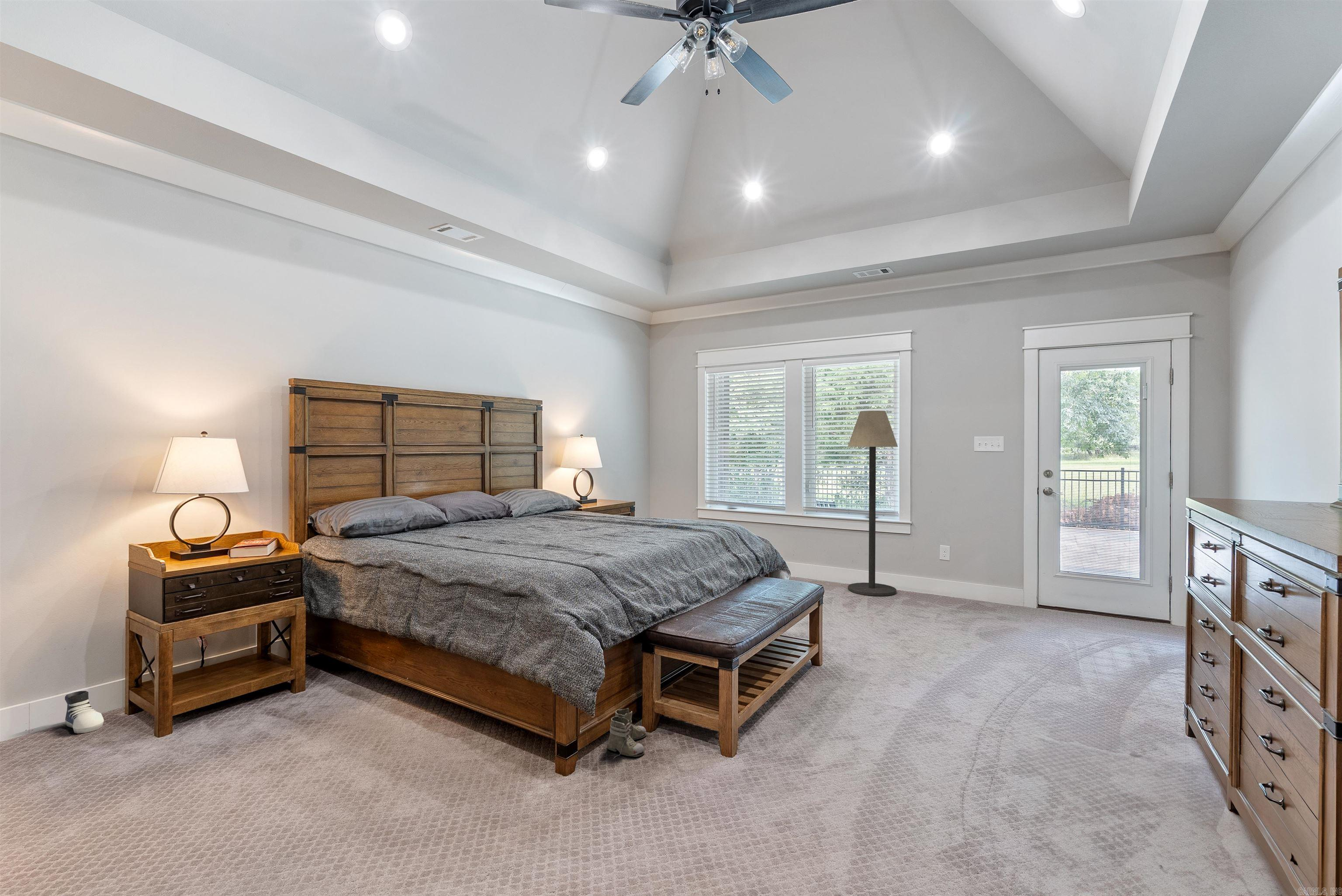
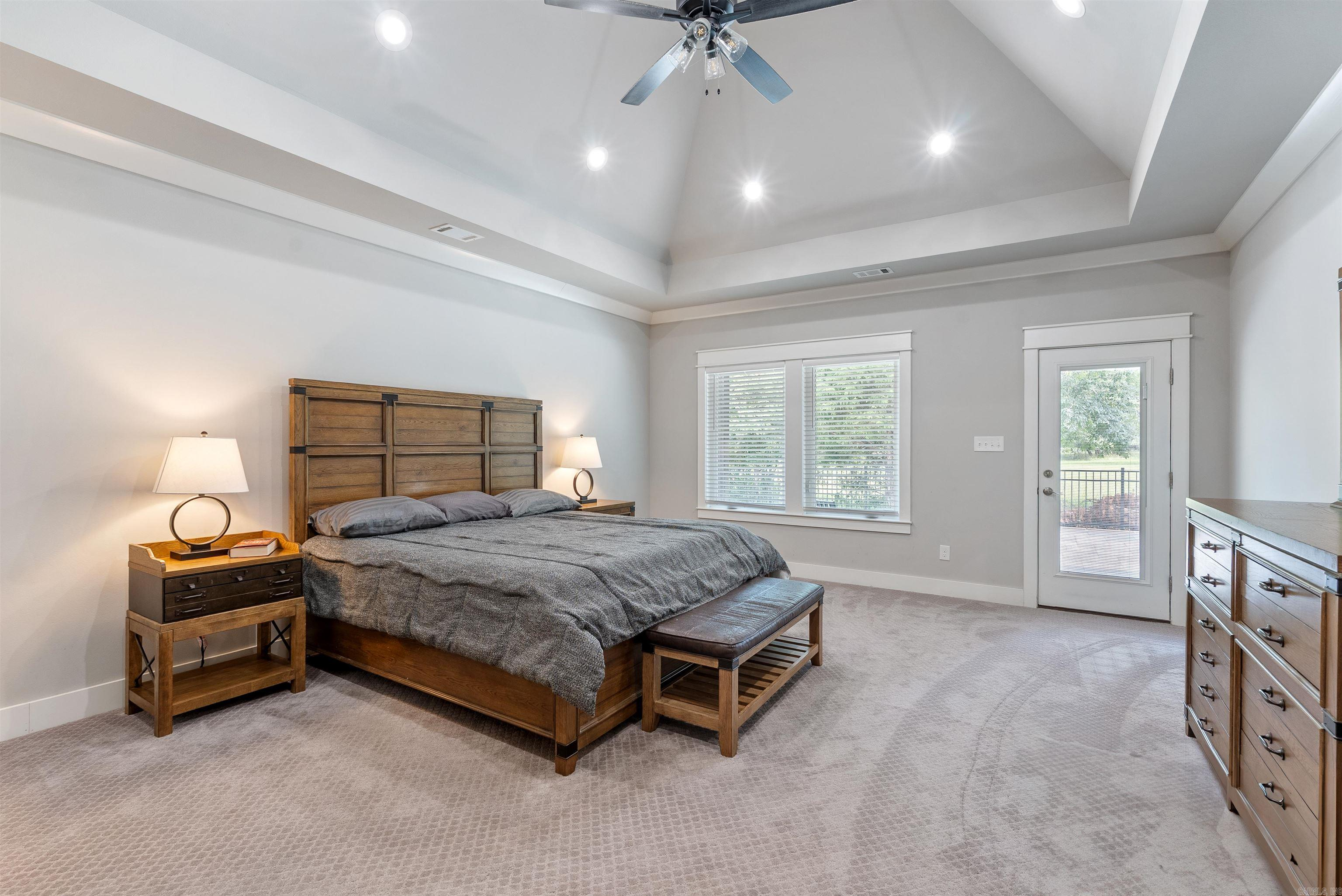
- floor lamp (872, 501)
- shoe (84, 710)
- boots (628, 730)
